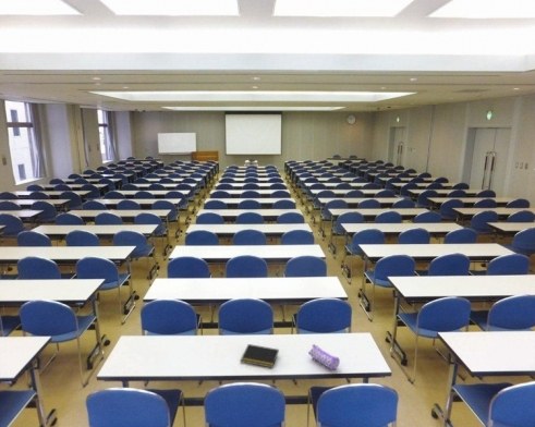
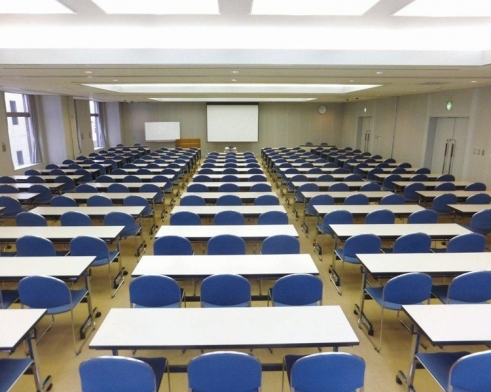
- notepad (259, 355)
- pencil case (324, 356)
